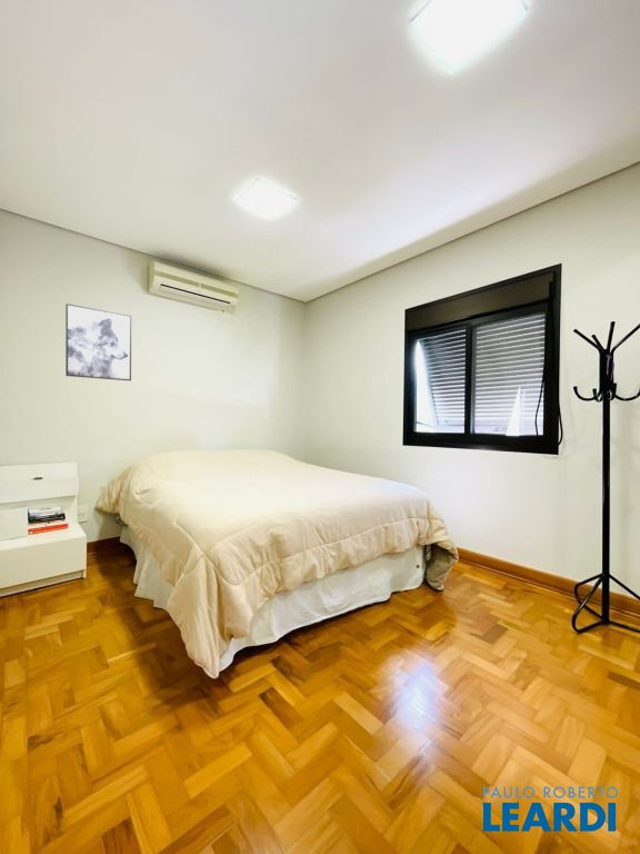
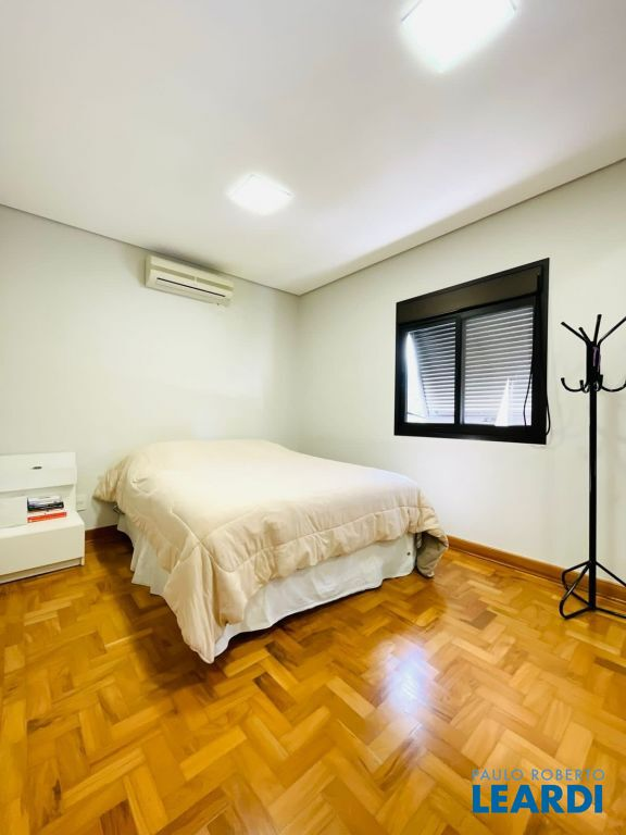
- wall art (100, 344)
